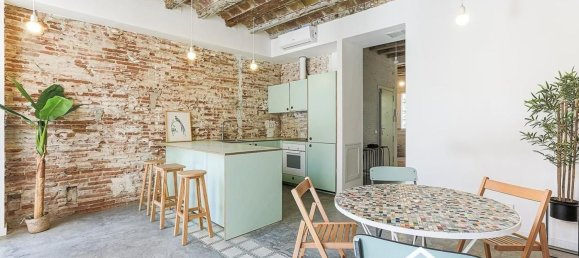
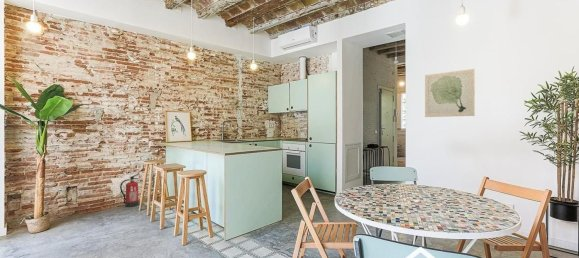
+ wall art (448, 94)
+ fire extinguisher (130, 190)
